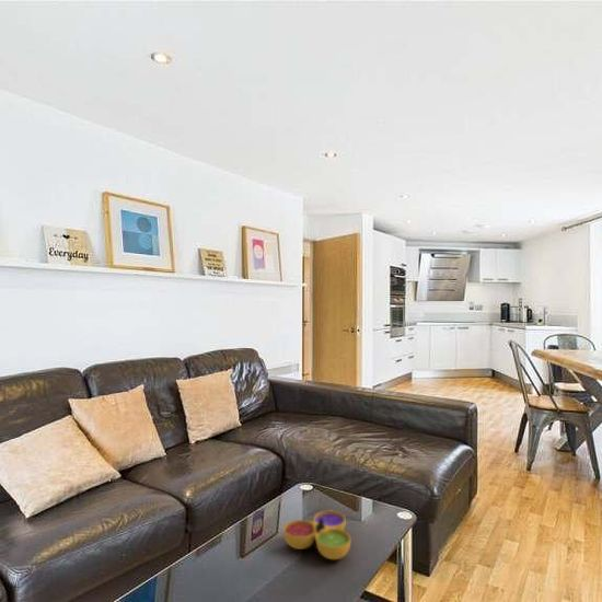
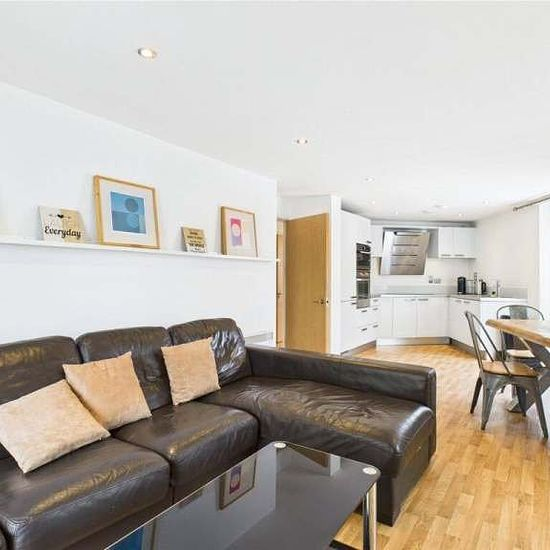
- decorative bowl (315, 530)
